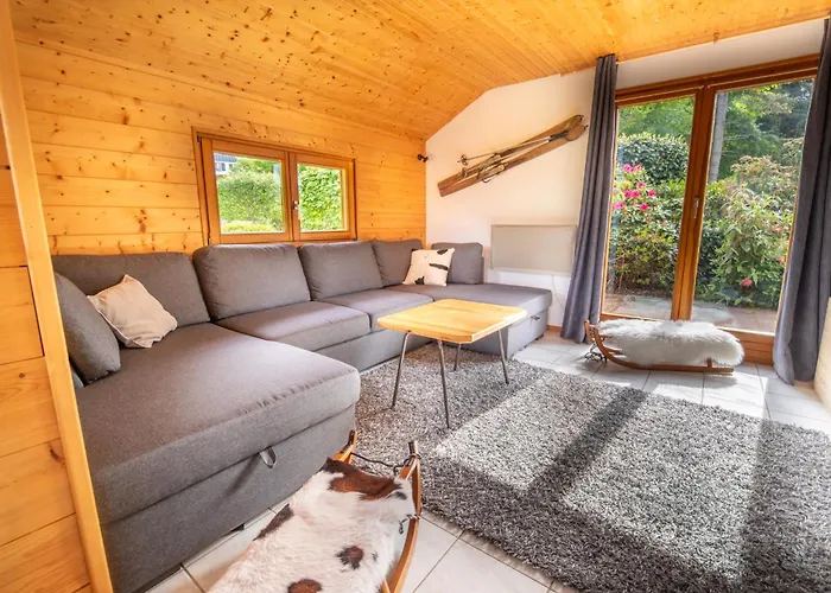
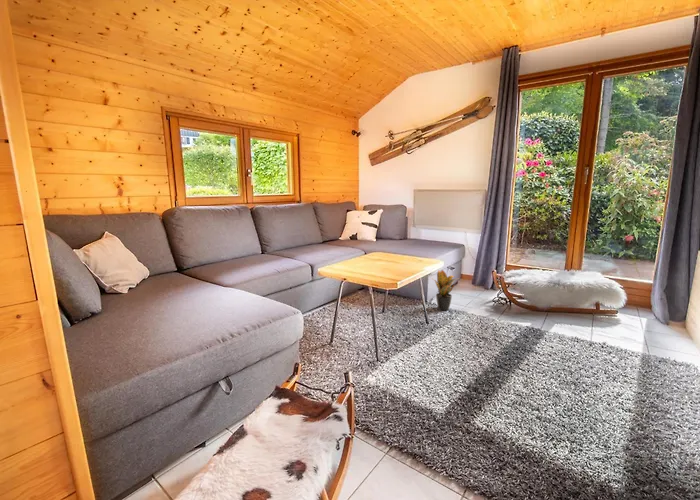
+ potted plant (445, 288)
